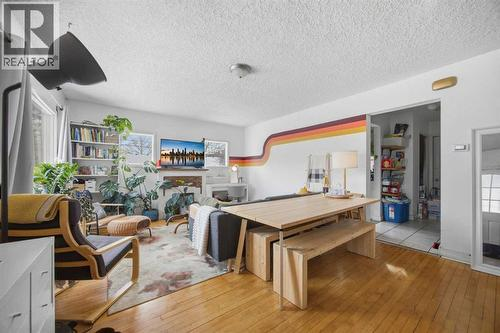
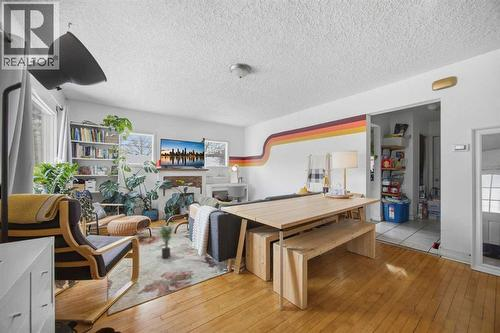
+ potted plant (166, 237)
